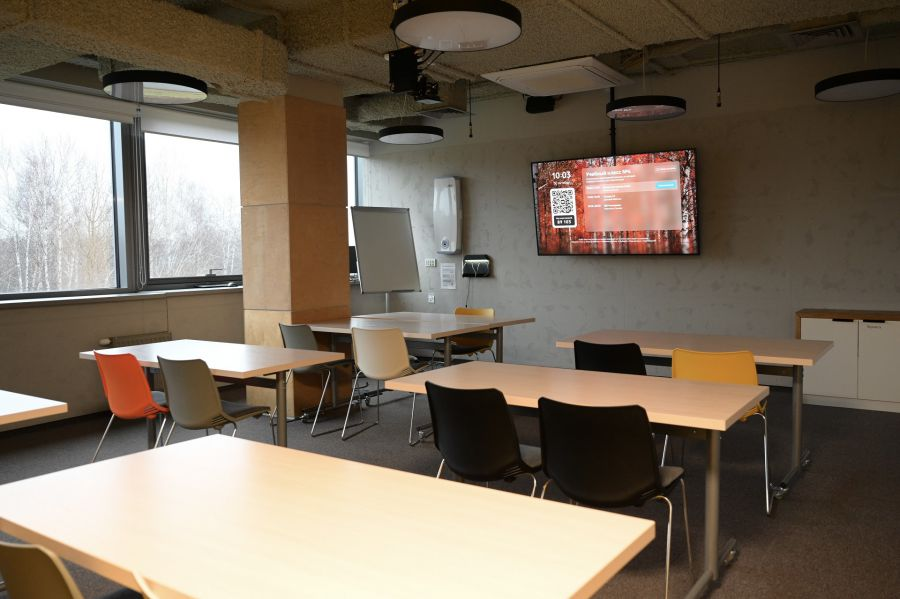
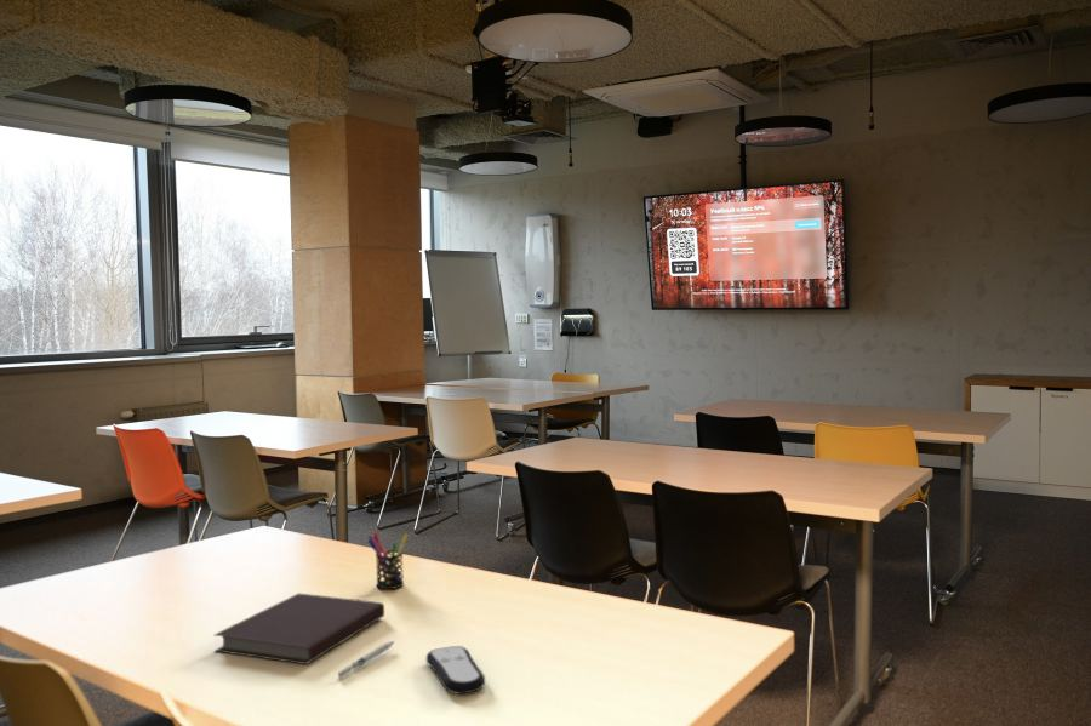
+ pen holder (388, 559)
+ notebook (303, 625)
+ remote control (456, 668)
+ toy rocket (367, 657)
